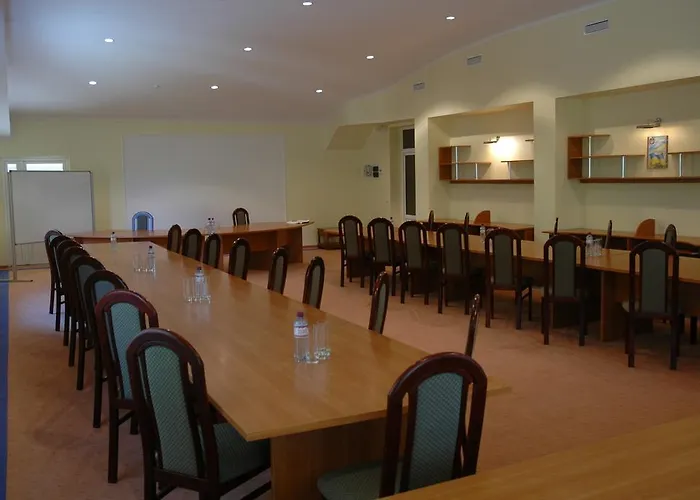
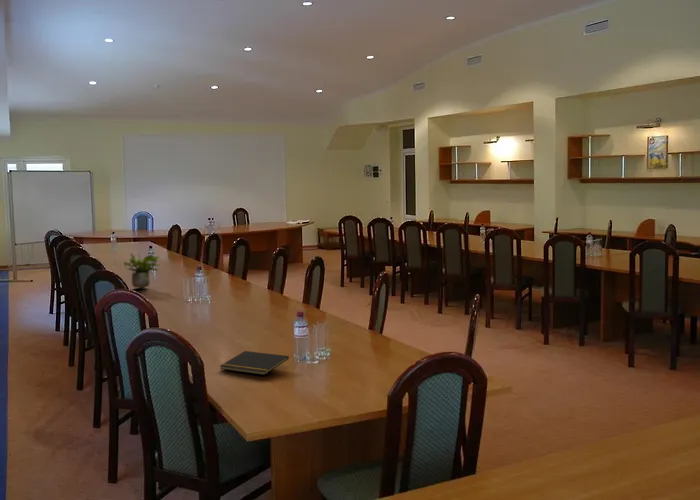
+ notepad (254, 362)
+ potted plant (142, 270)
